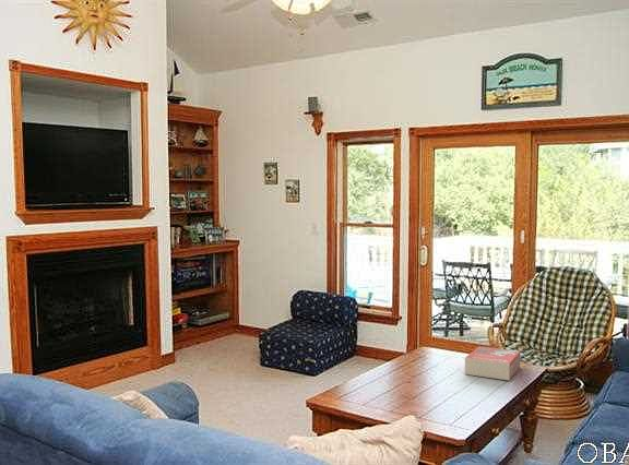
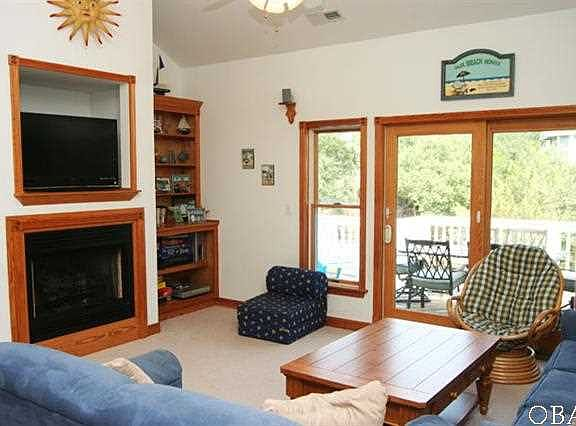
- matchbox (492, 361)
